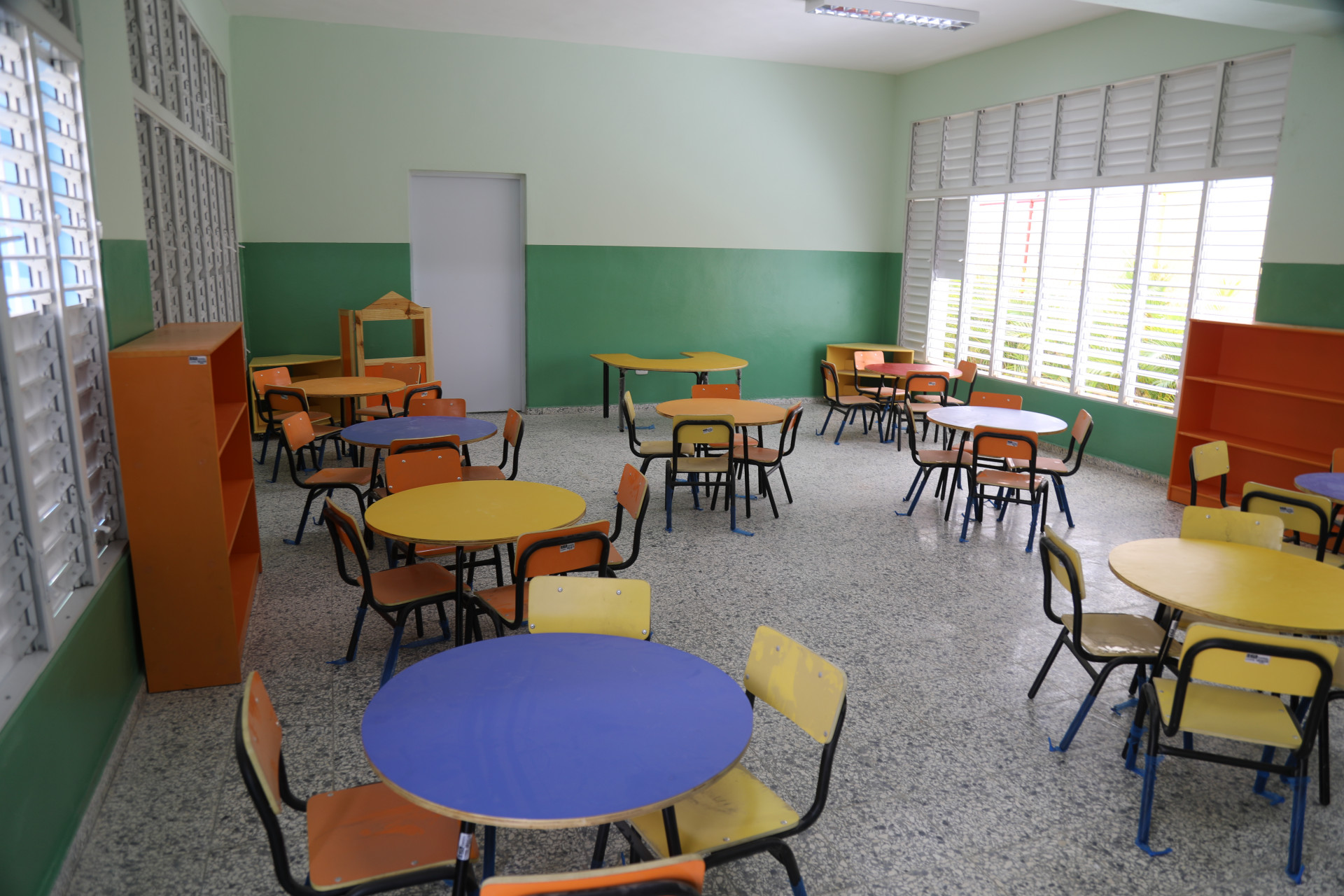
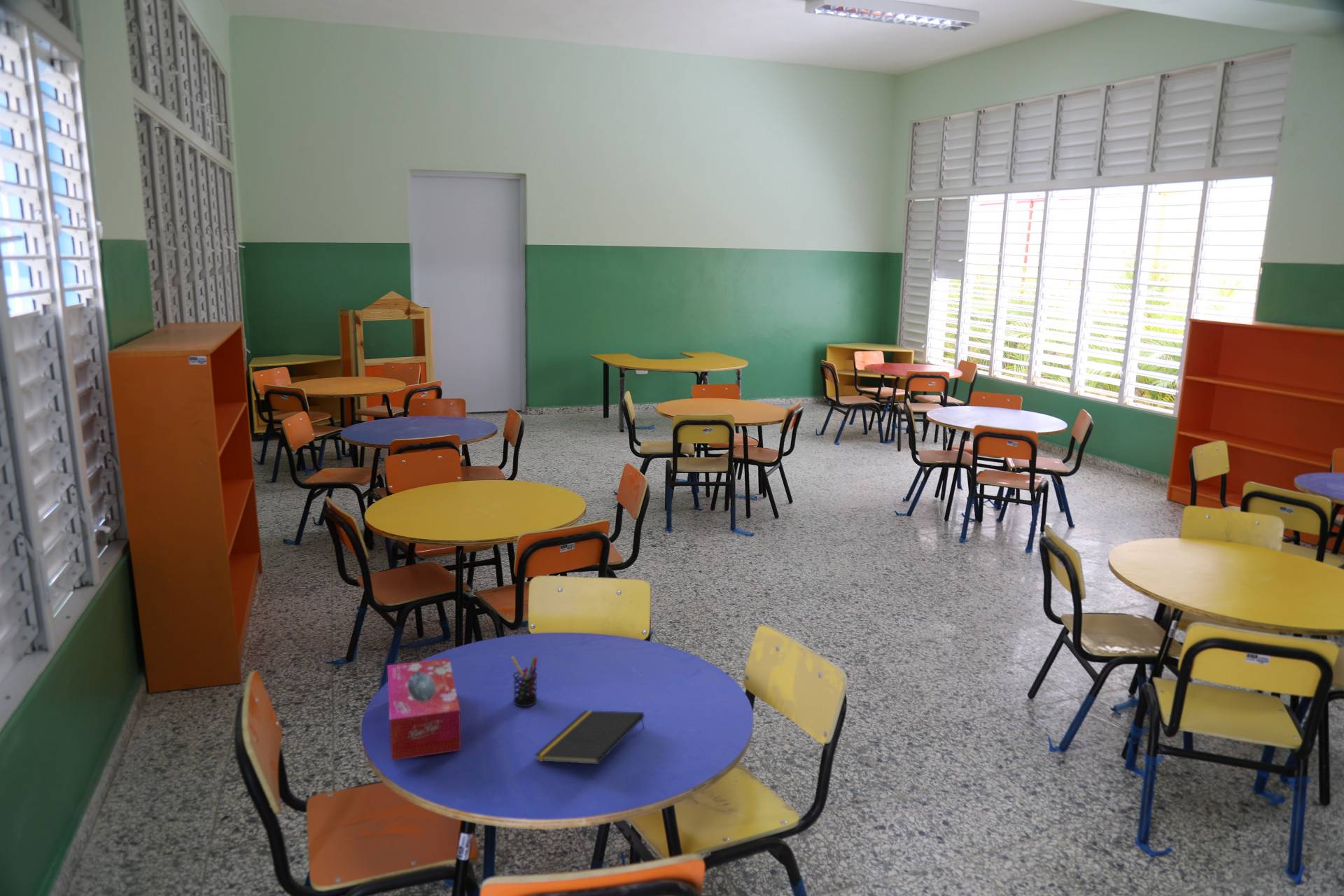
+ tissue box (422, 706)
+ pen holder (528, 677)
+ notepad (591, 736)
